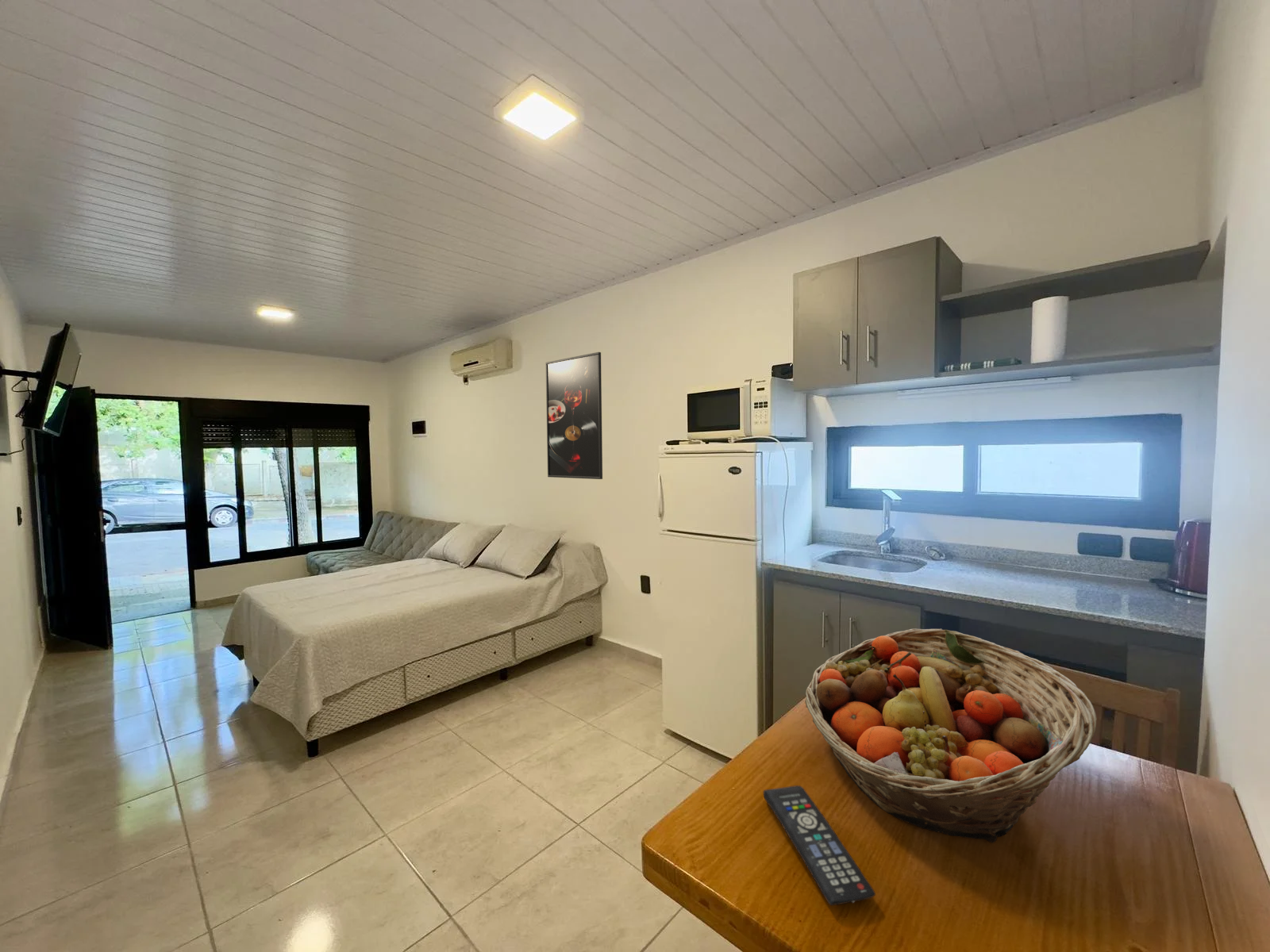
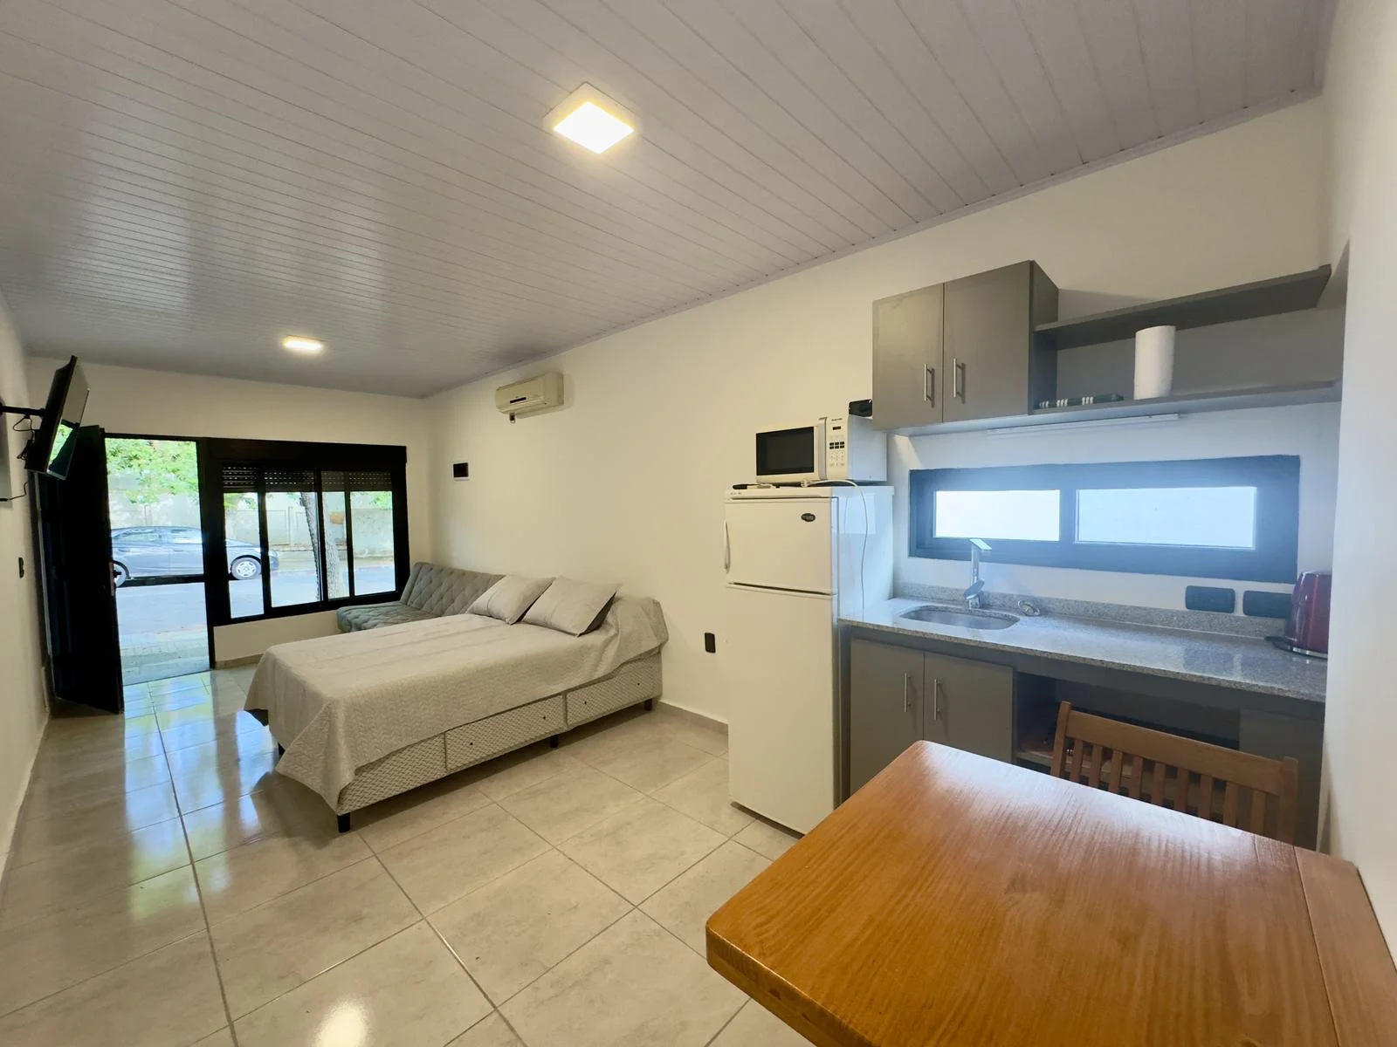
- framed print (572, 418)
- remote control (810, 835)
- fruit basket (927, 713)
